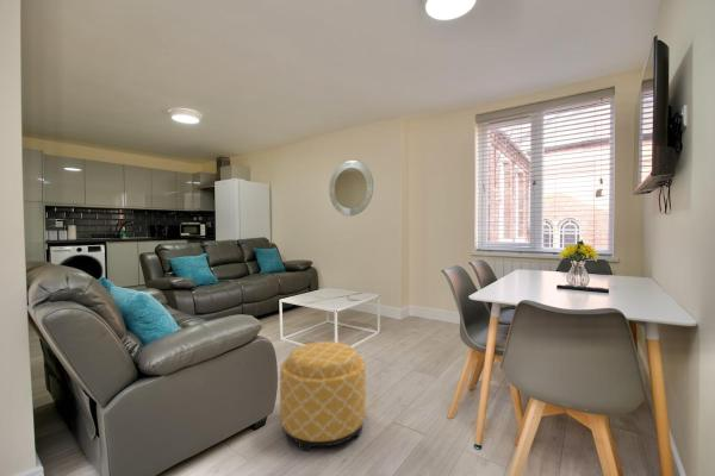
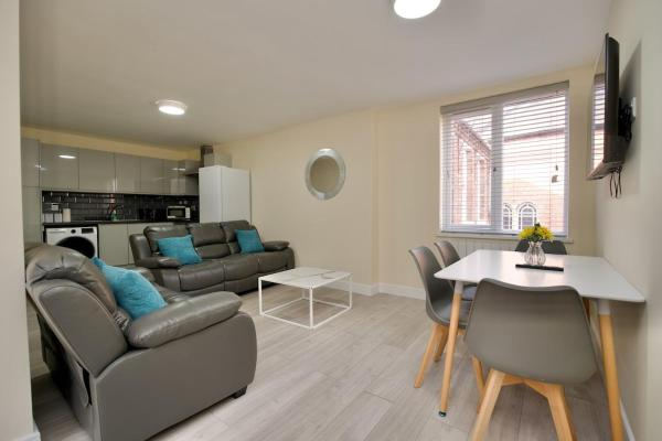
- ottoman (323, 388)
